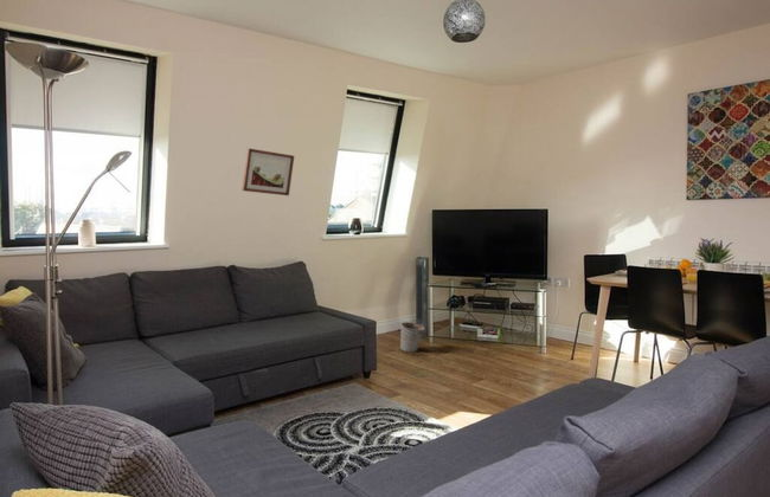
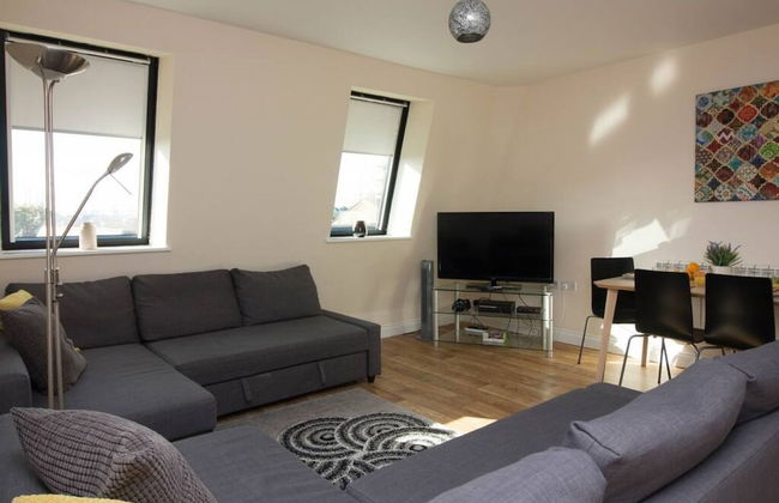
- bucket (411, 337)
- wall art (268, 172)
